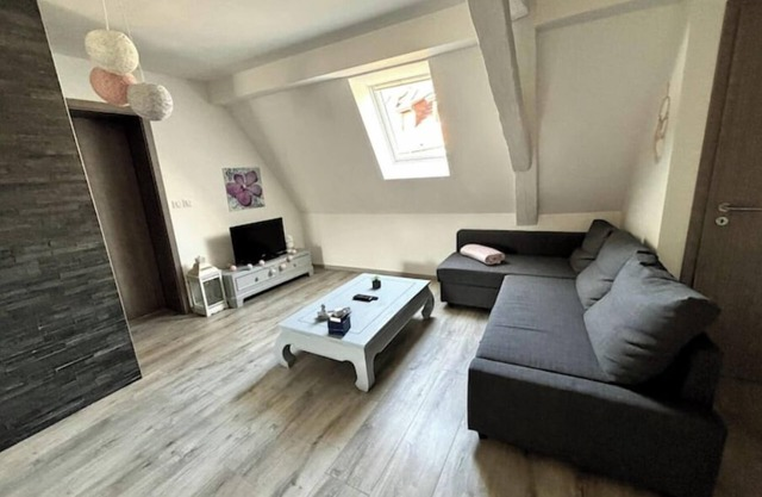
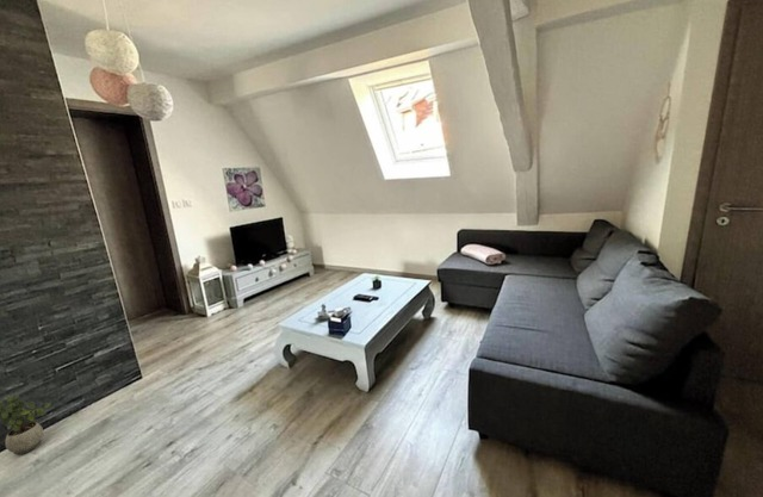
+ potted plant (24, 420)
